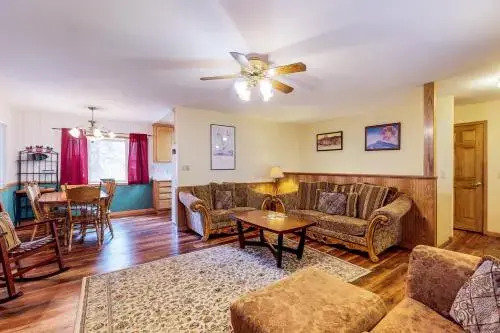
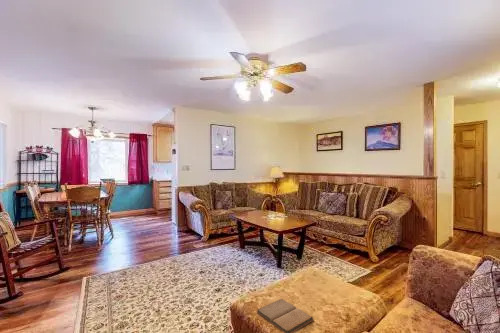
+ book (284, 314)
